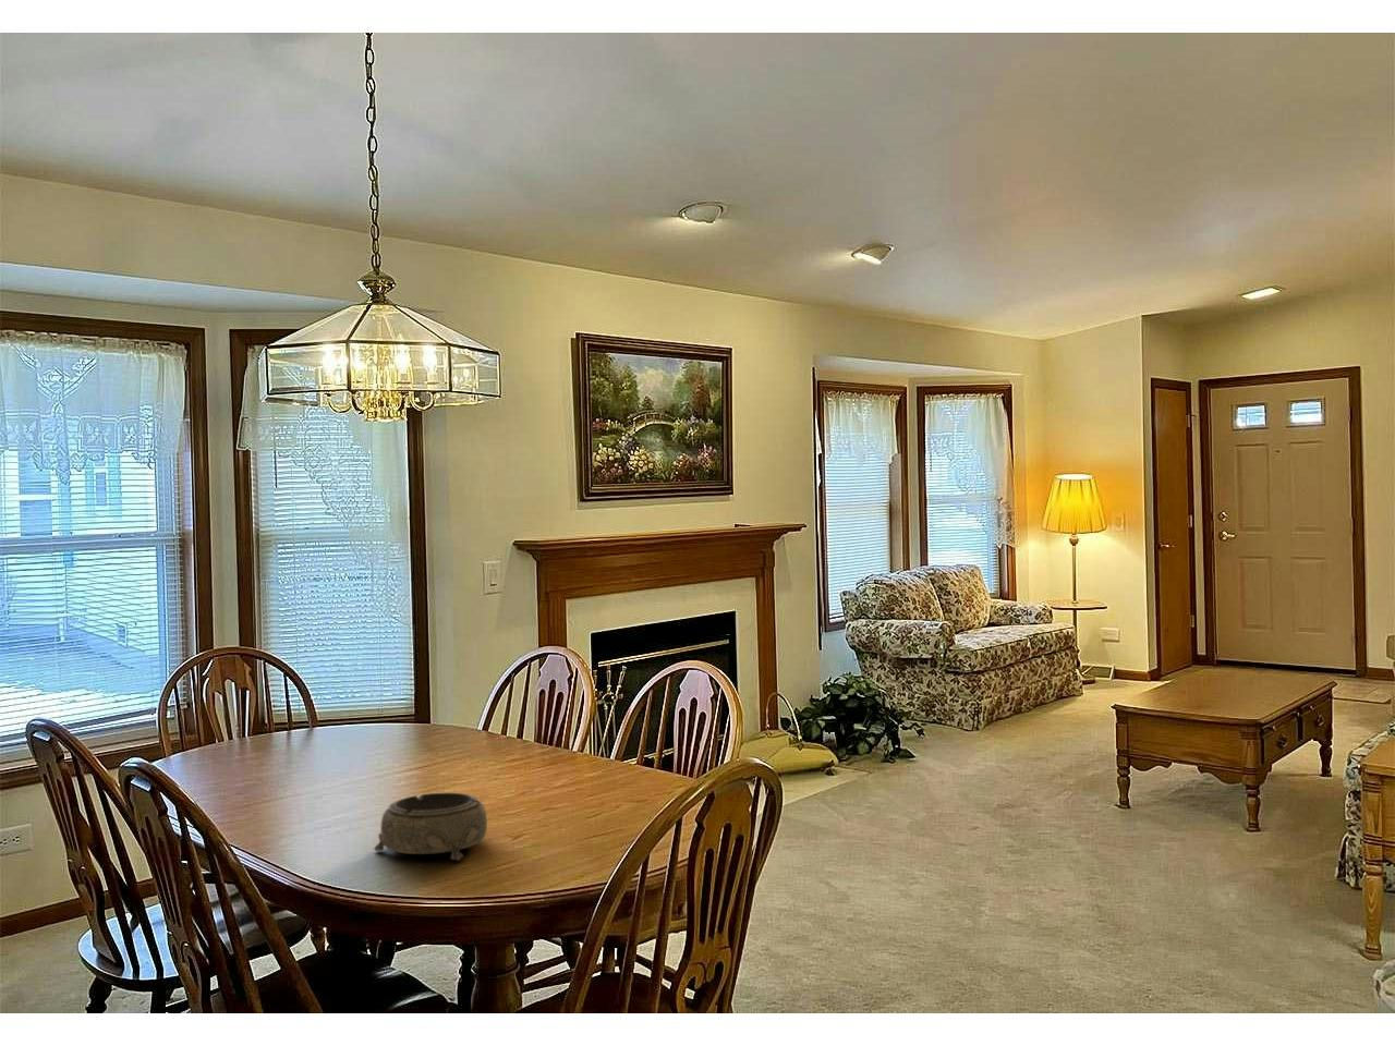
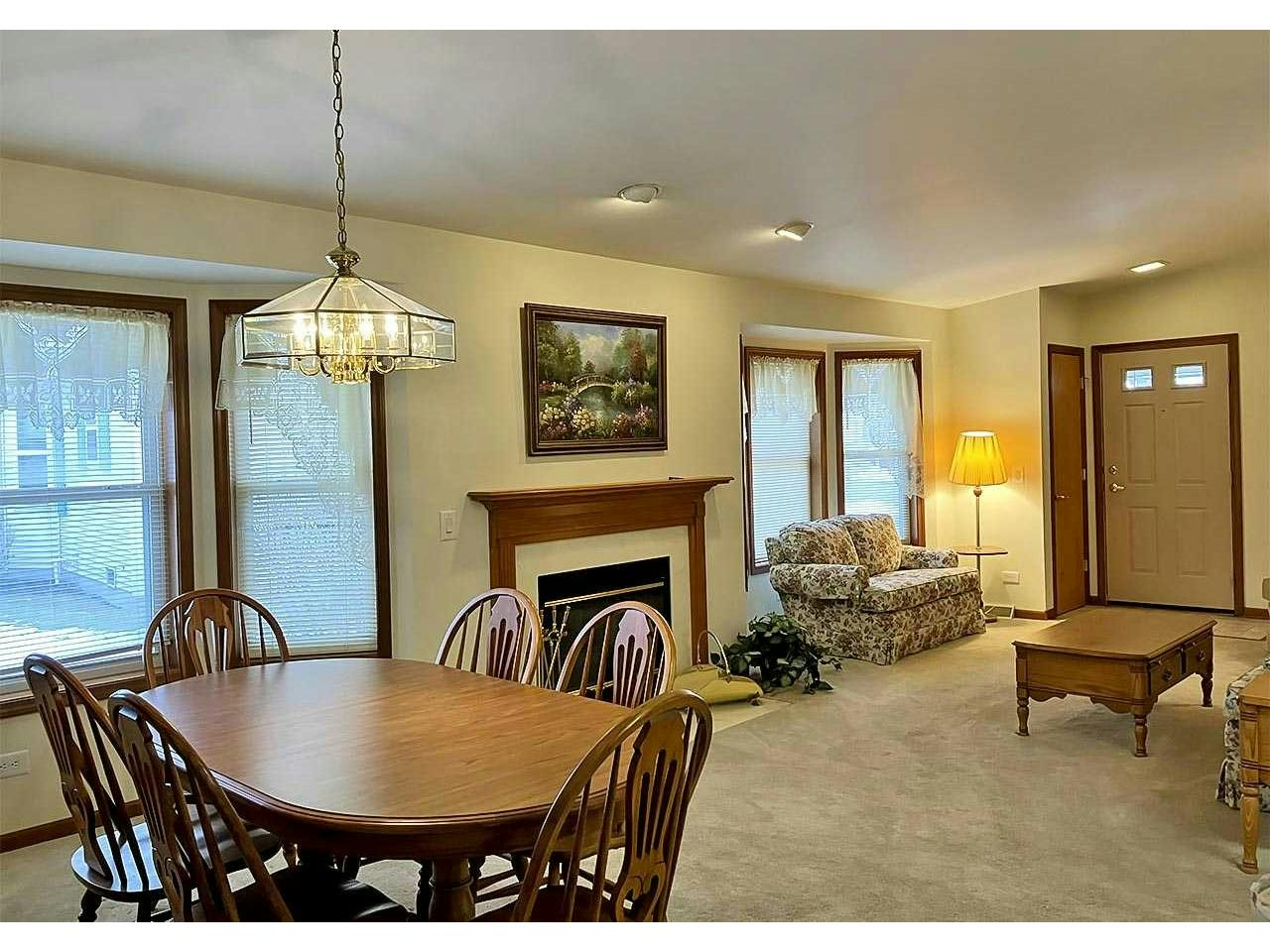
- decorative bowl (436, 823)
